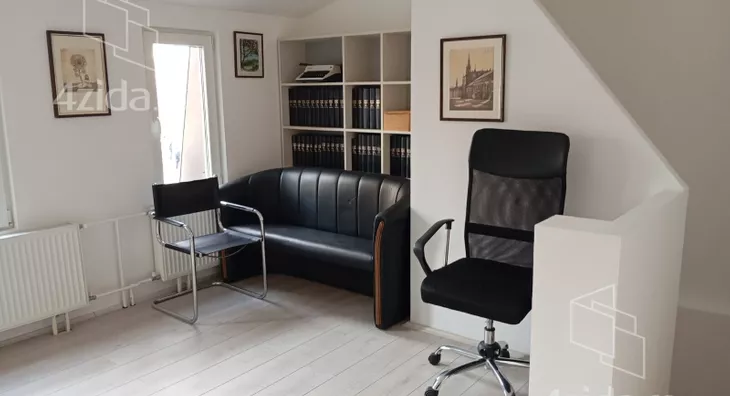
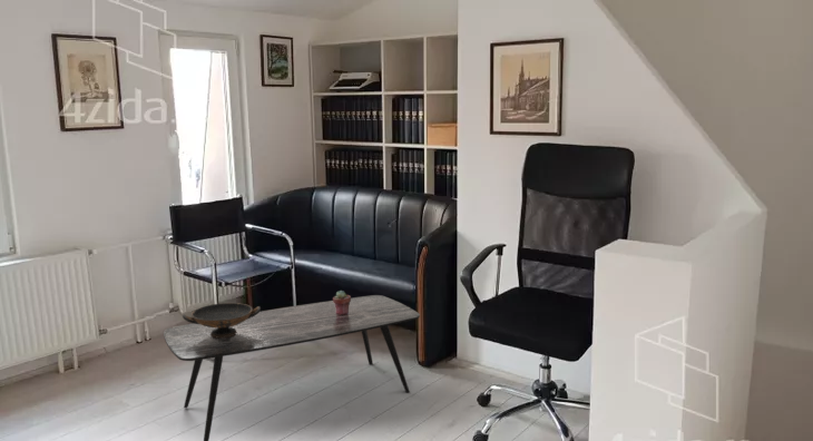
+ coffee table (297, 343)
+ potted succulent (342, 301)
+ decorative bowl (223, 321)
